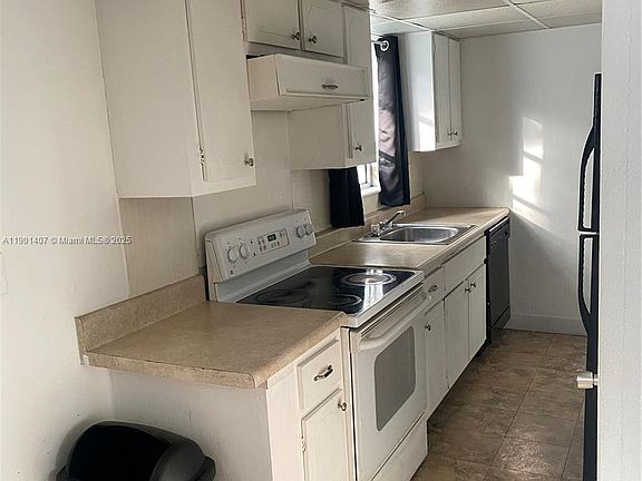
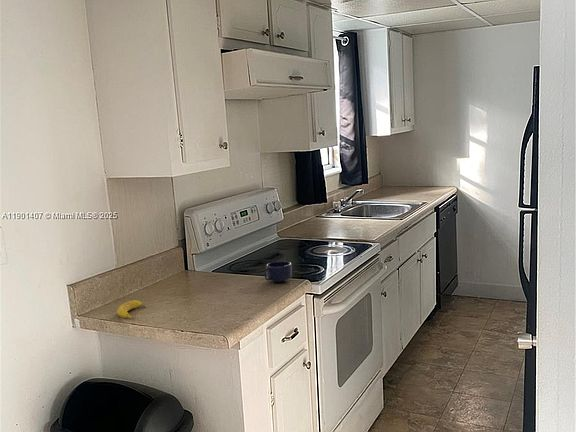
+ mug (277, 272)
+ banana (131, 308)
